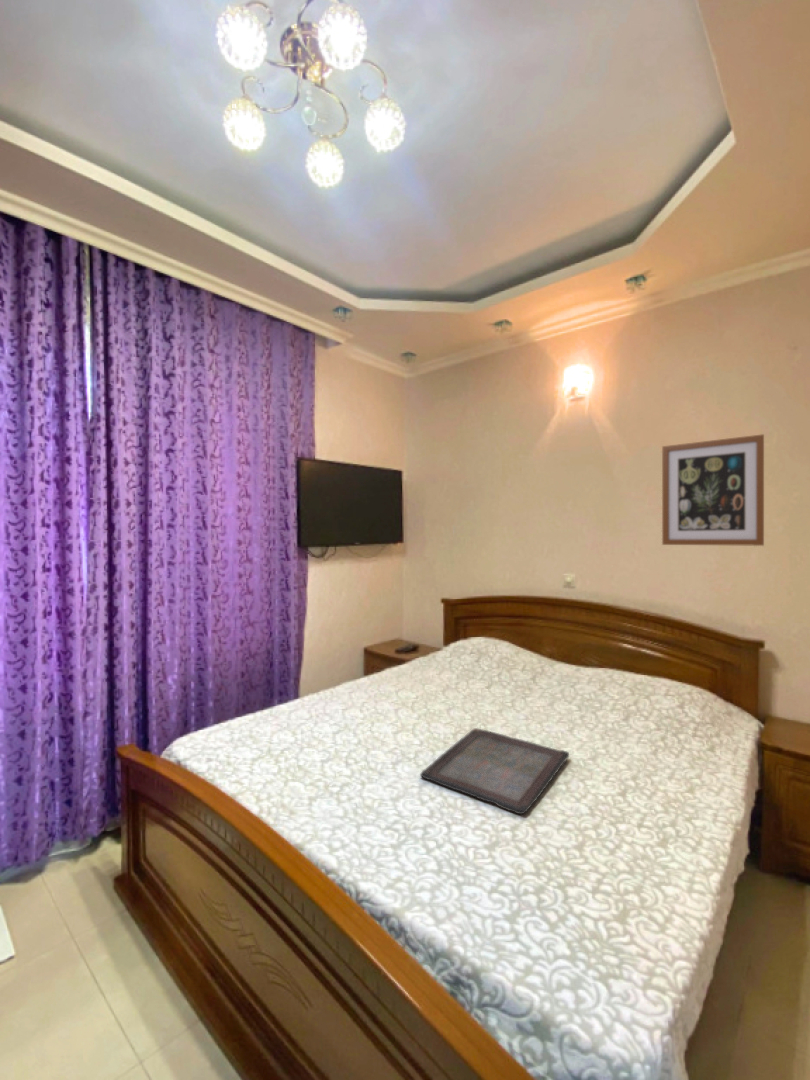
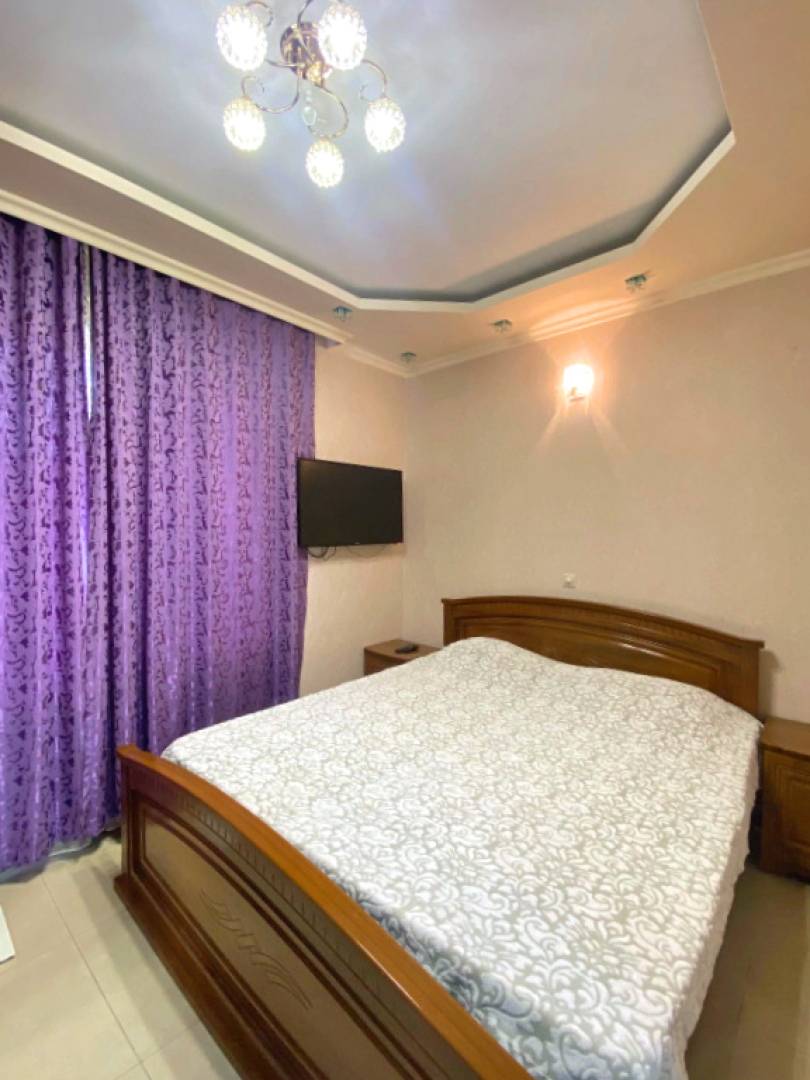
- serving tray (495, 763)
- wall art (710, 493)
